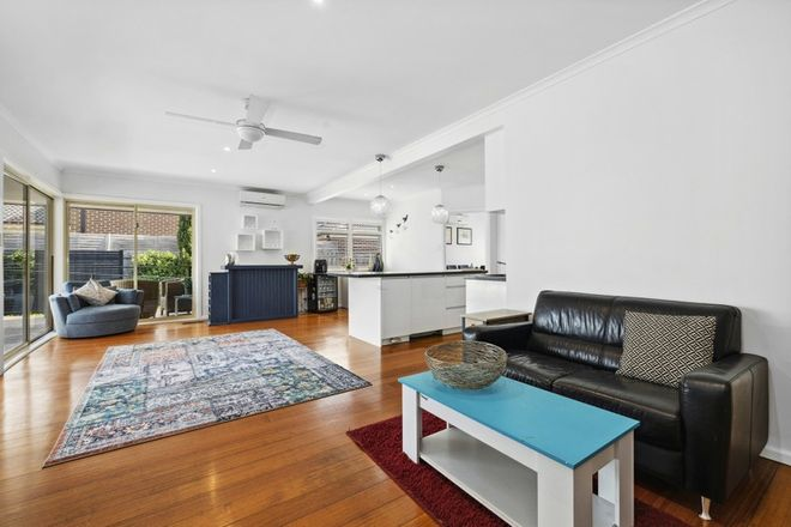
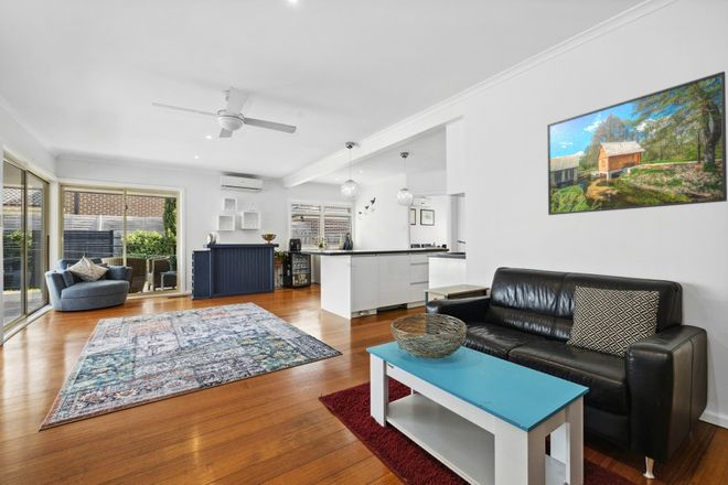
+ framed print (621, 155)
